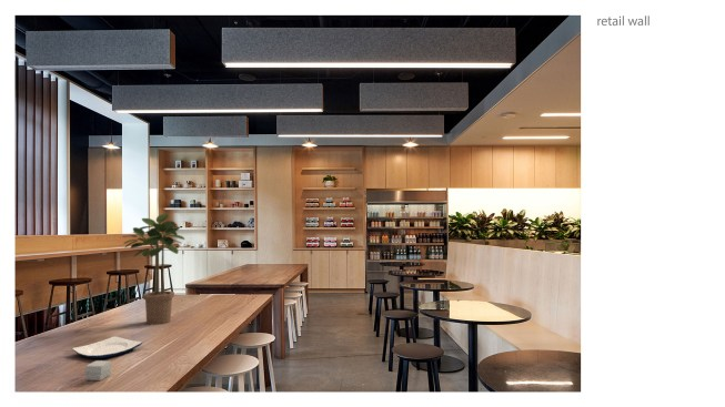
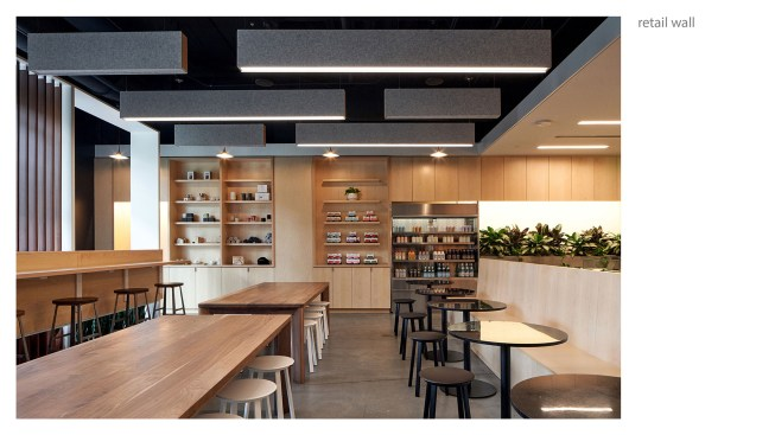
- potted plant (155, 267)
- plate (108, 348)
- small box (98, 369)
